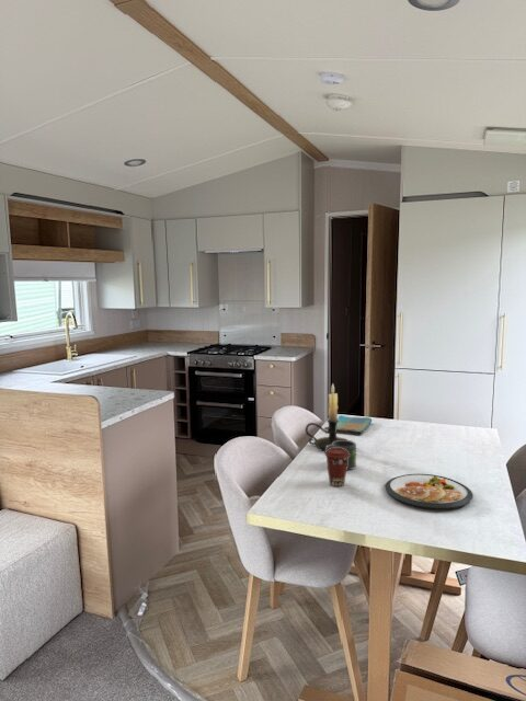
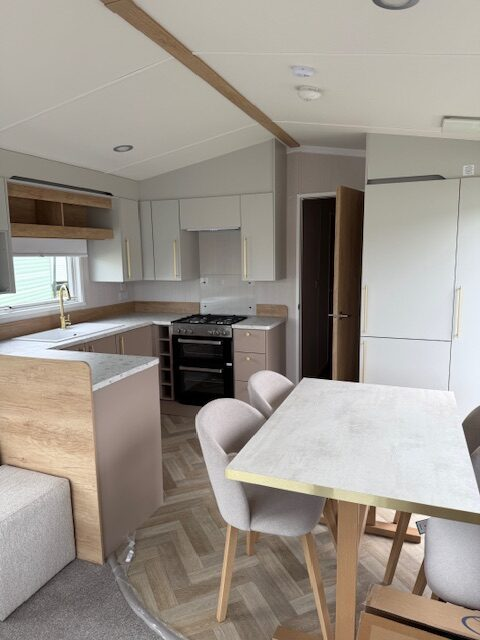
- dish towel (350, 424)
- coffee cup (336, 467)
- candle holder (328, 413)
- dish (427, 487)
- mug (342, 448)
